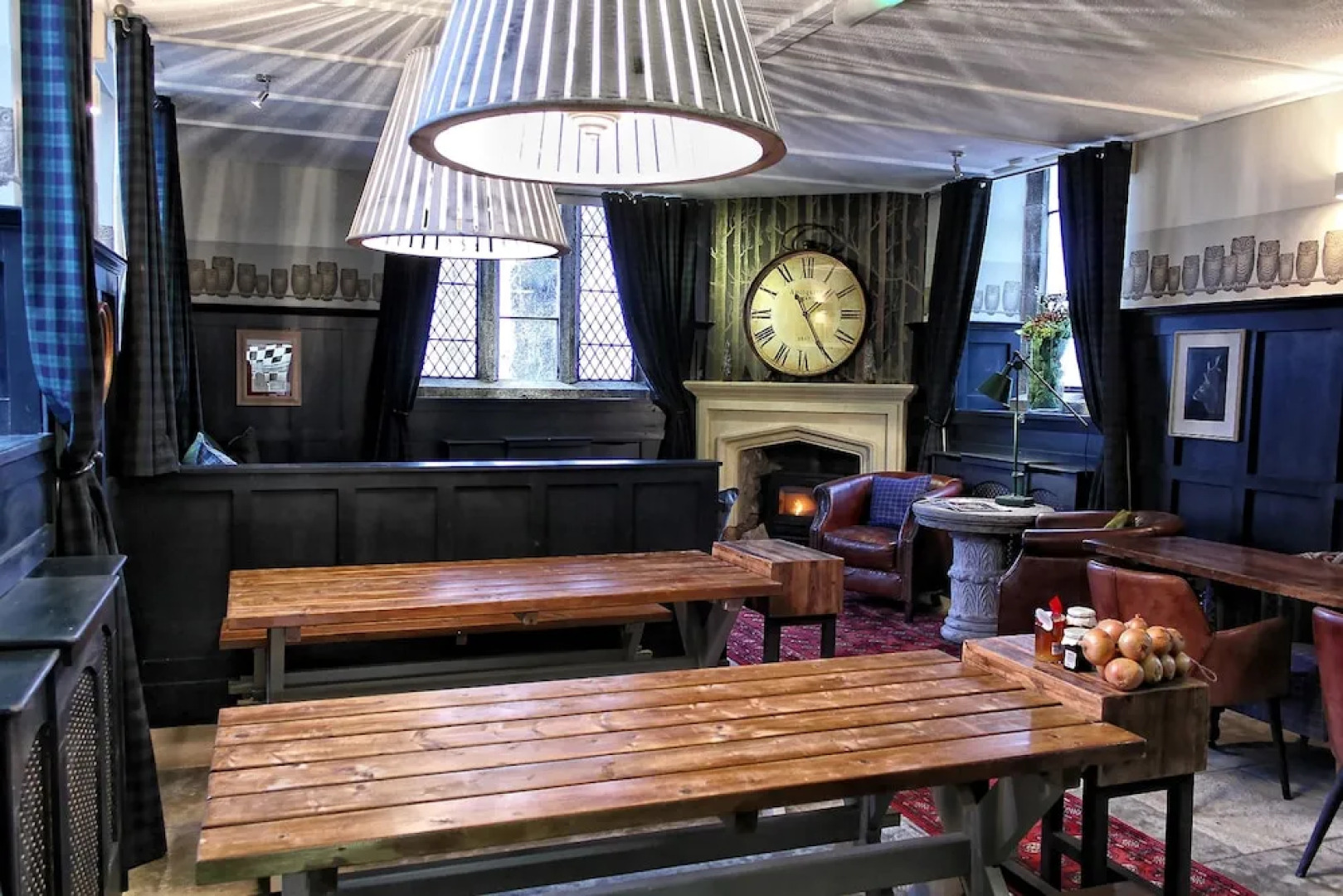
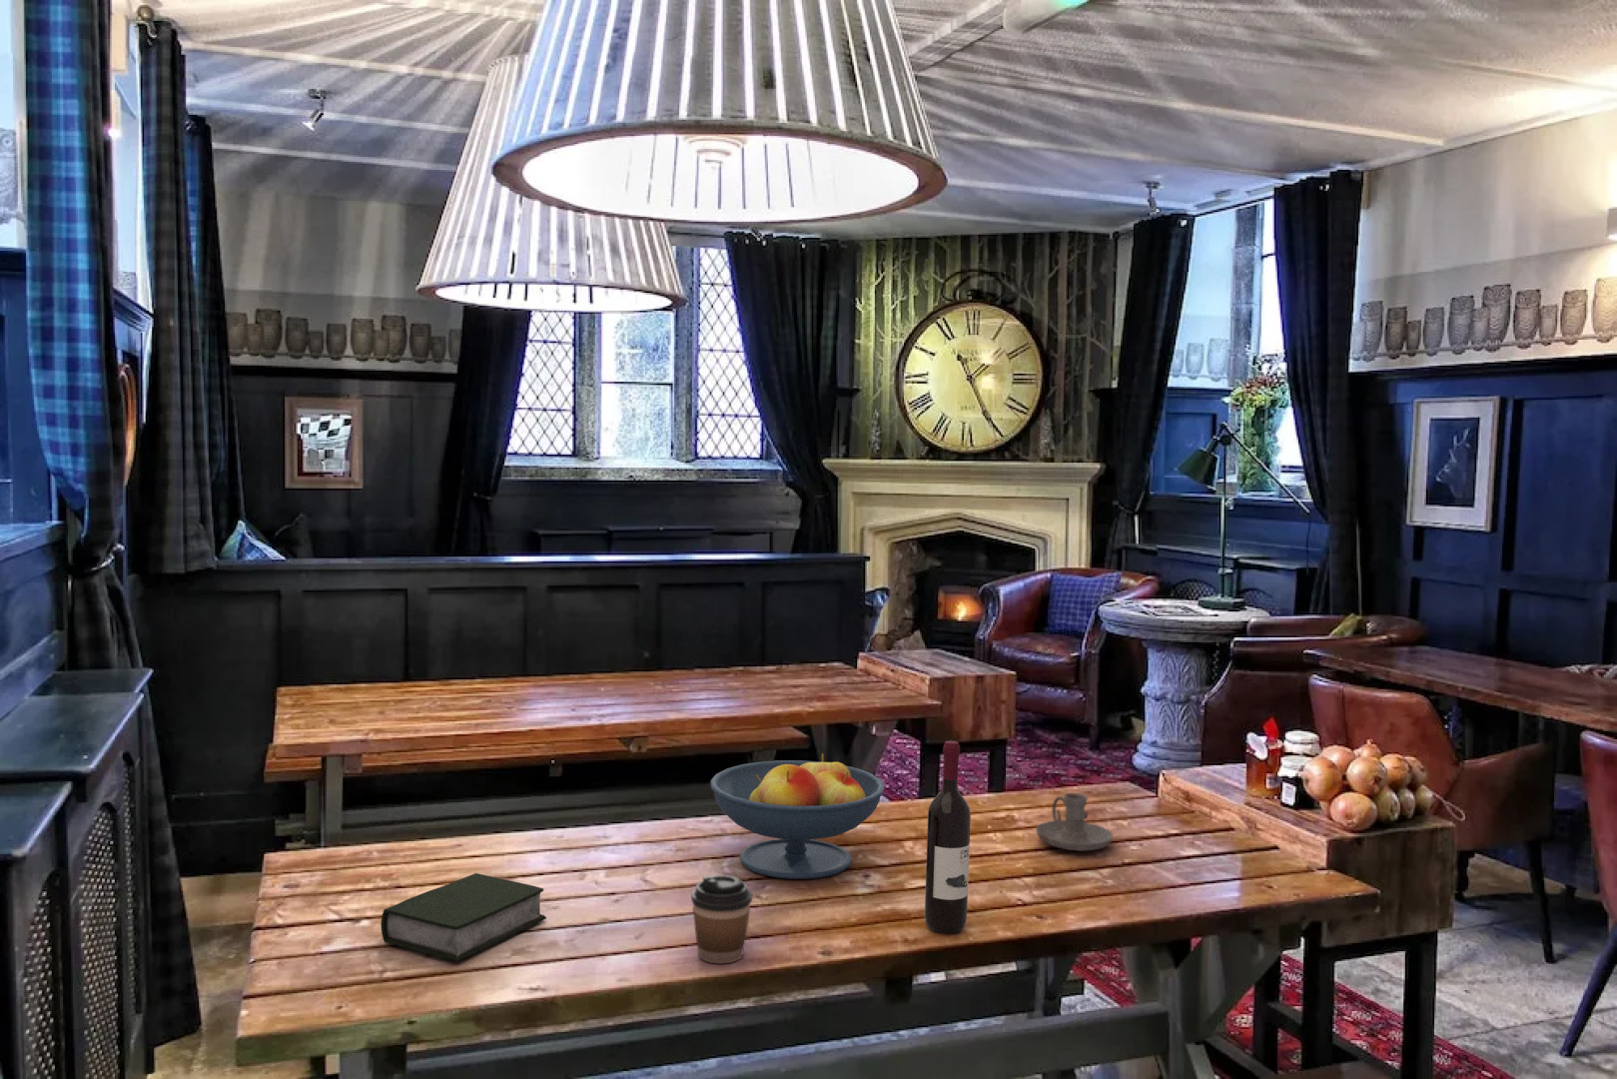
+ candle holder (1070, 818)
+ book (466, 913)
+ fruit bowl (796, 807)
+ wine bottle (948, 835)
+ coffee cup (721, 915)
